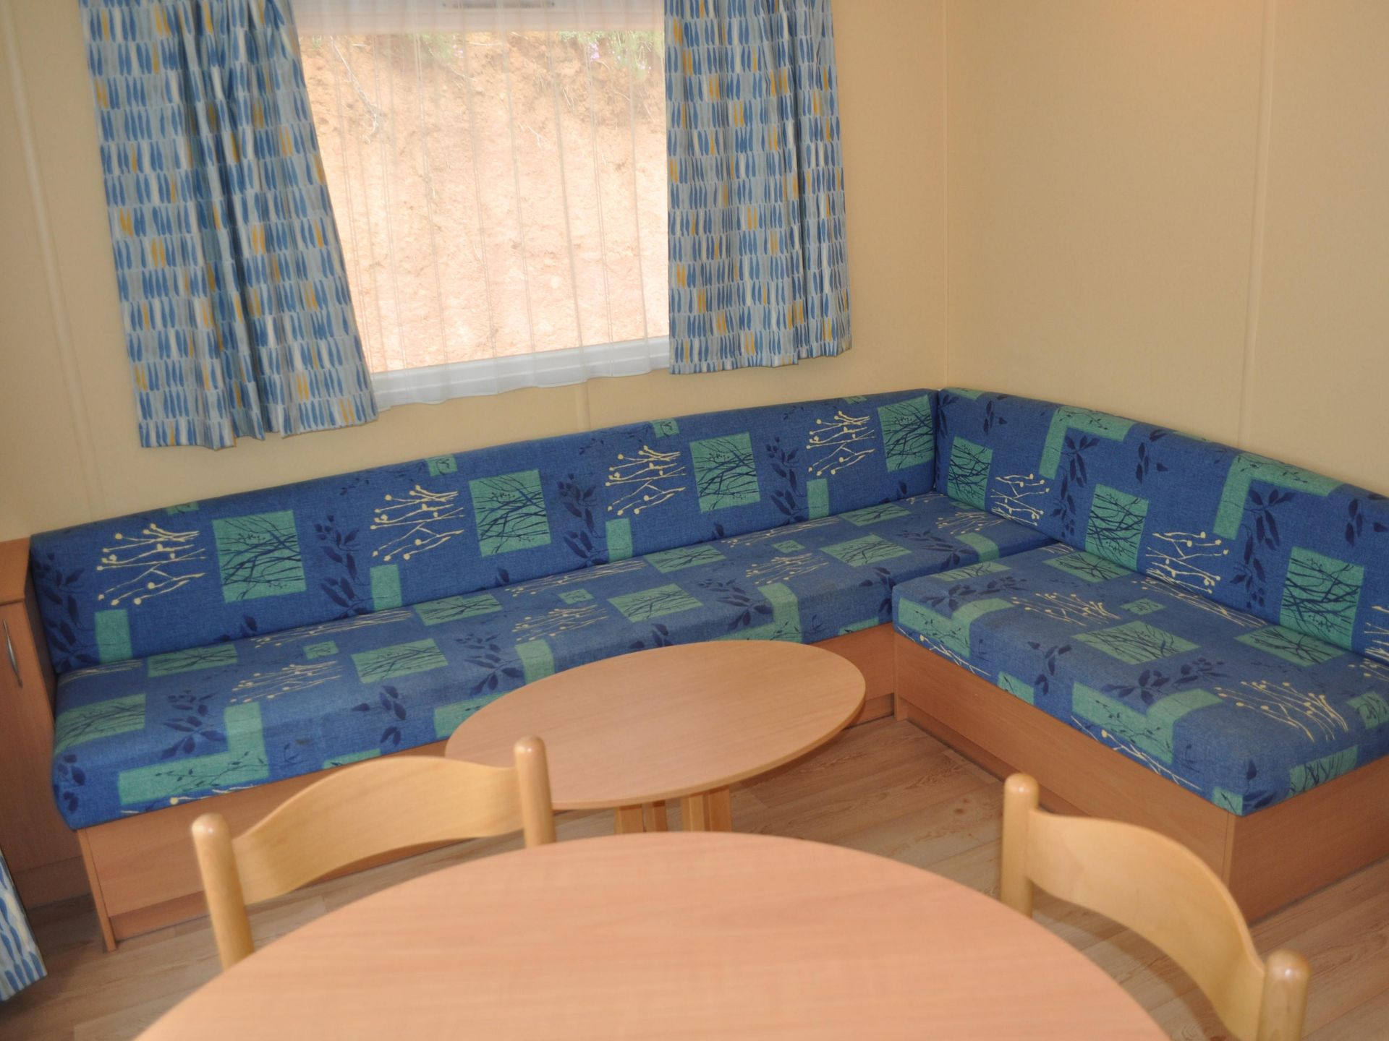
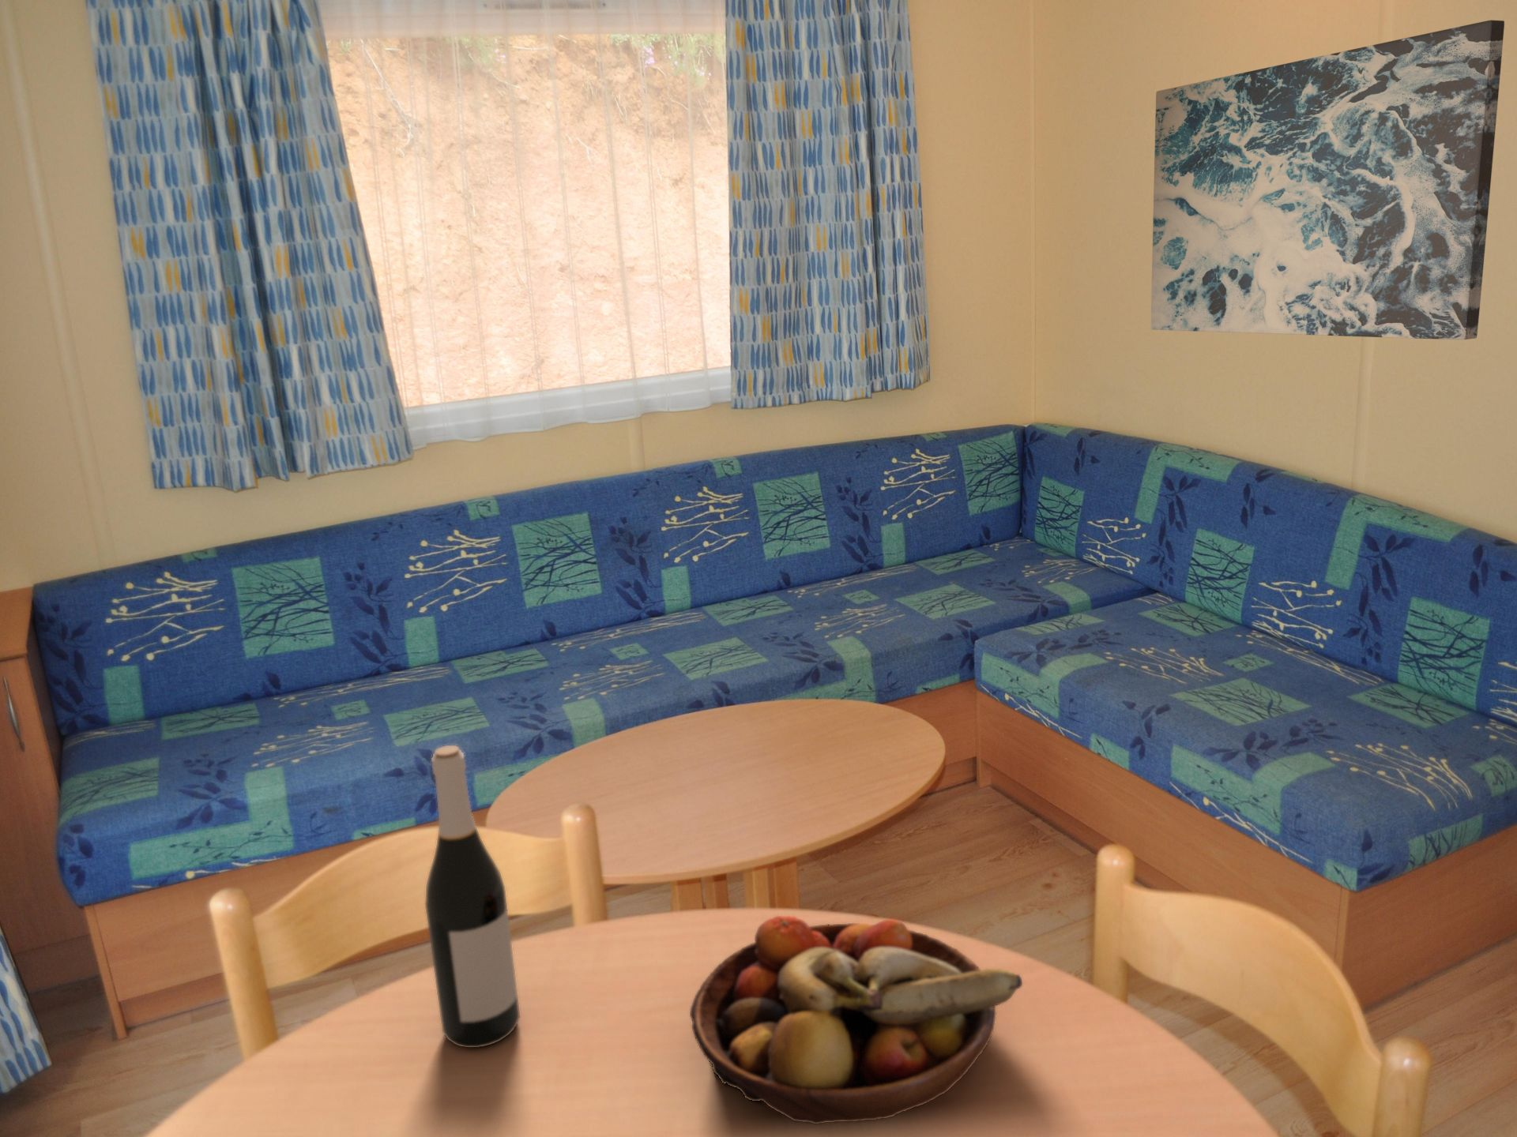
+ fruit bowl (846, 987)
+ wall art (1298, 201)
+ wine bottle (465, 892)
